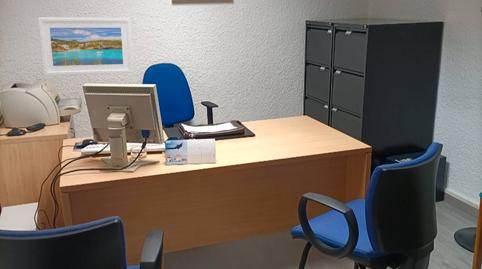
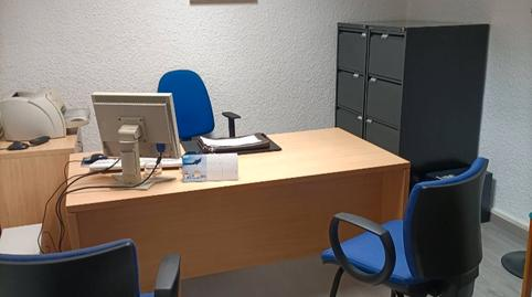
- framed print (87, 46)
